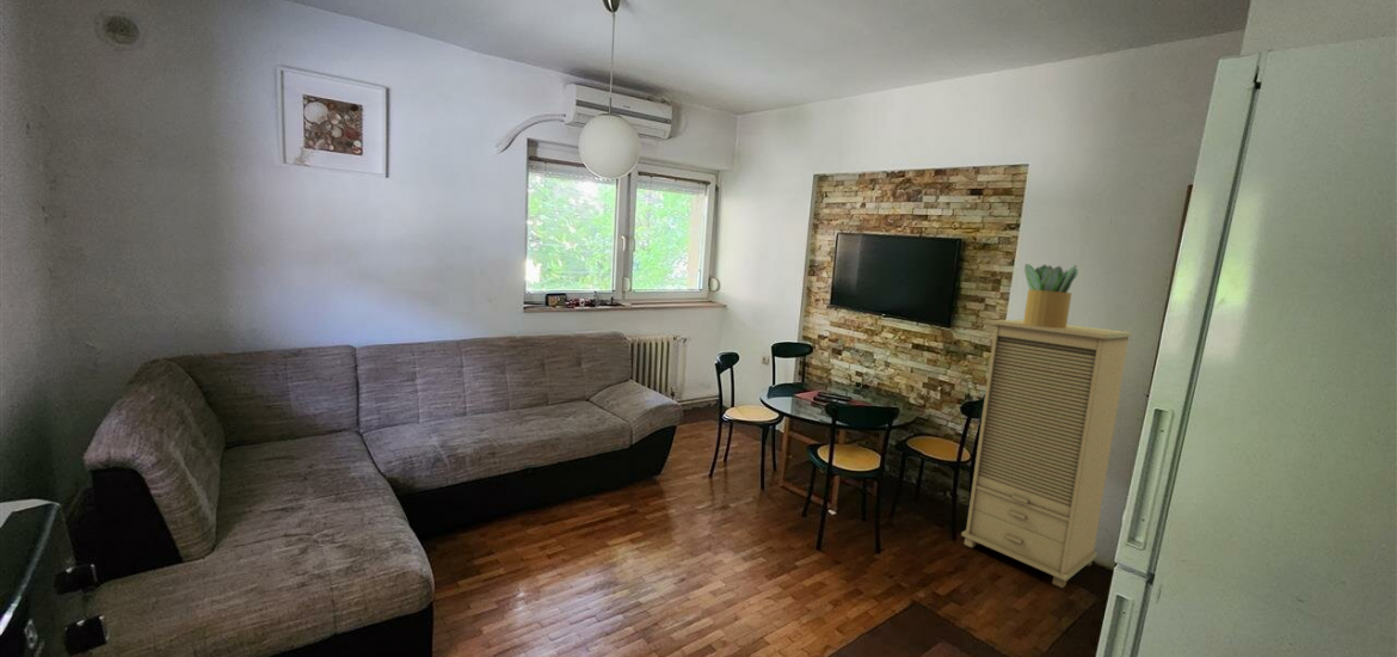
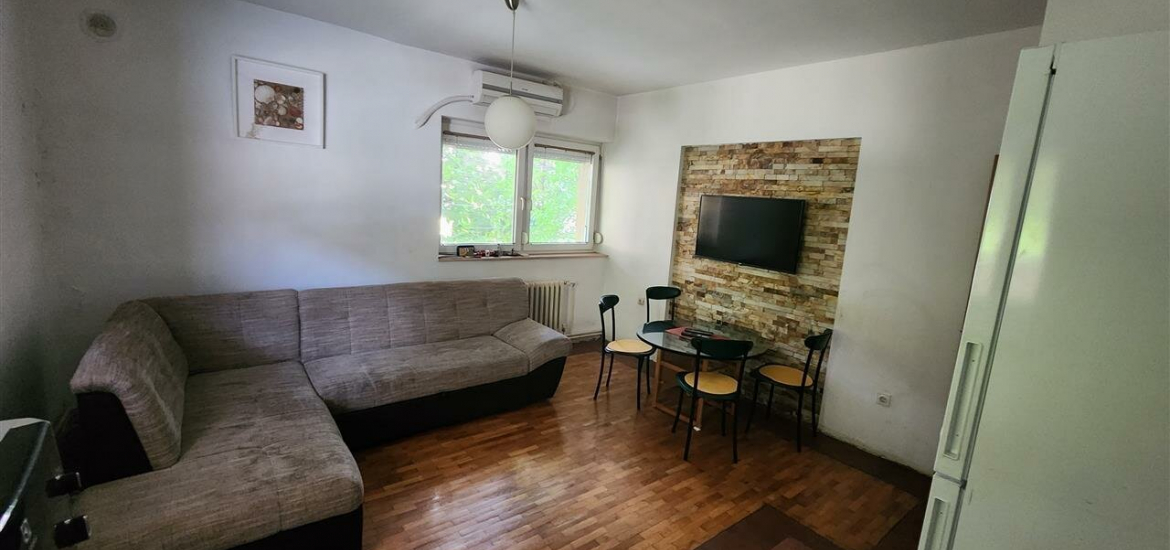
- potted plant (1046, 294)
- cabinet (1042, 443)
